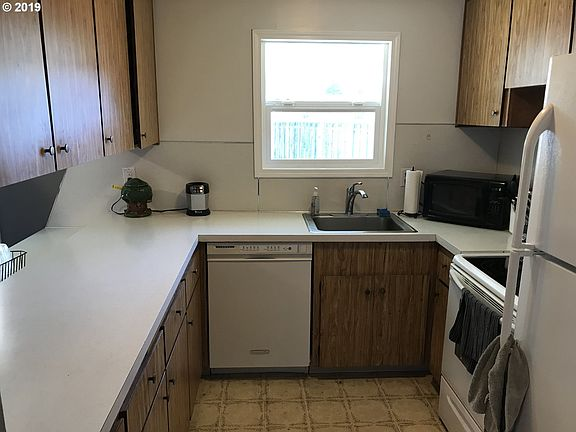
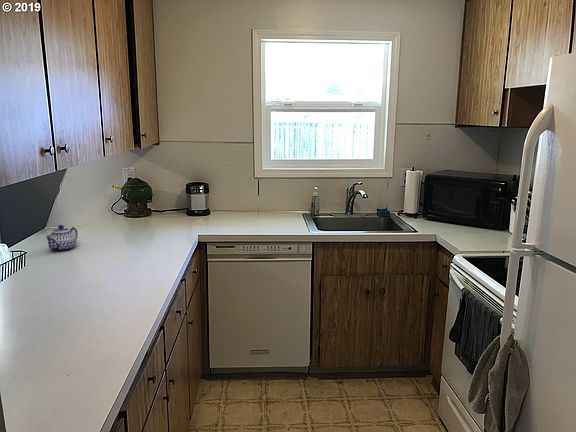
+ teapot (62, 236)
